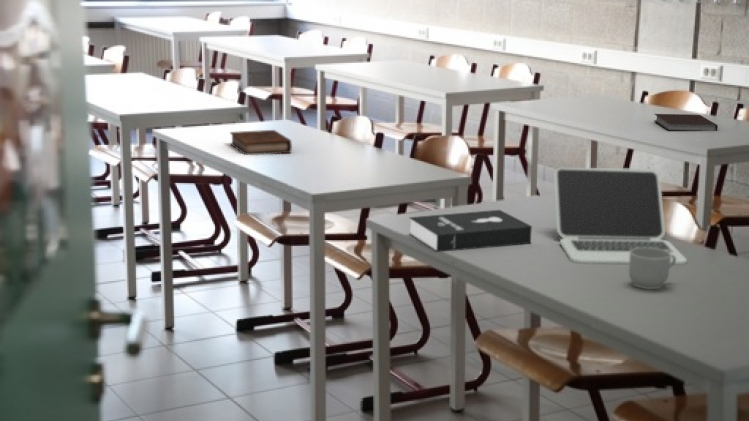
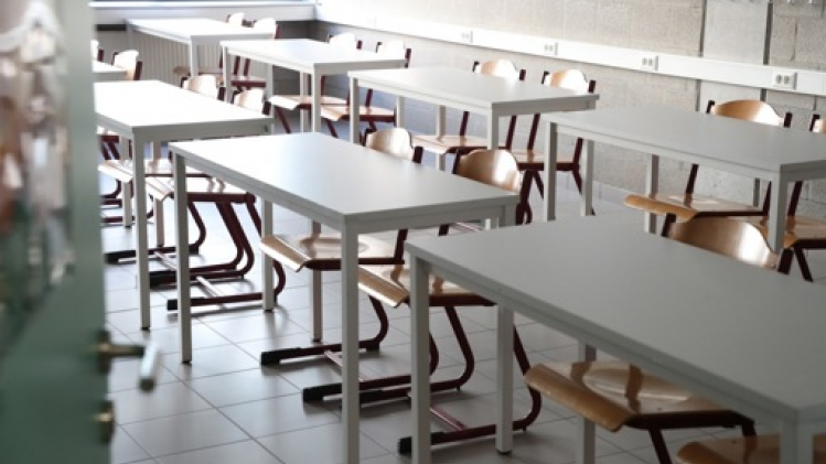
- notebook (684, 122)
- laptop (617, 214)
- booklet (469, 230)
- book (260, 142)
- mug (653, 268)
